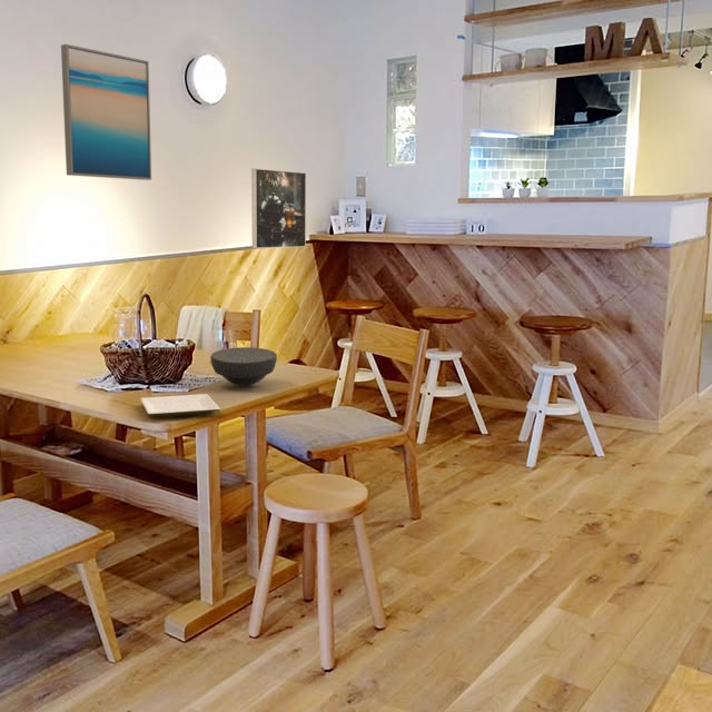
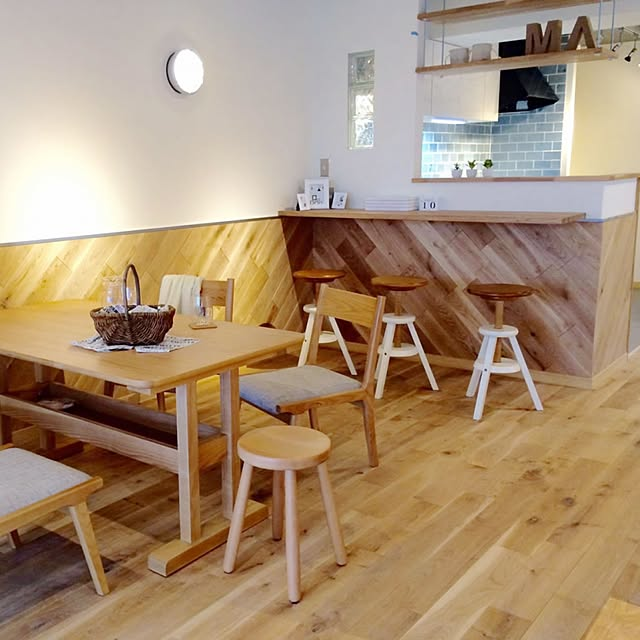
- plate (179, 406)
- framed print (279, 209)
- wall art (108, 116)
- bowl (244, 368)
